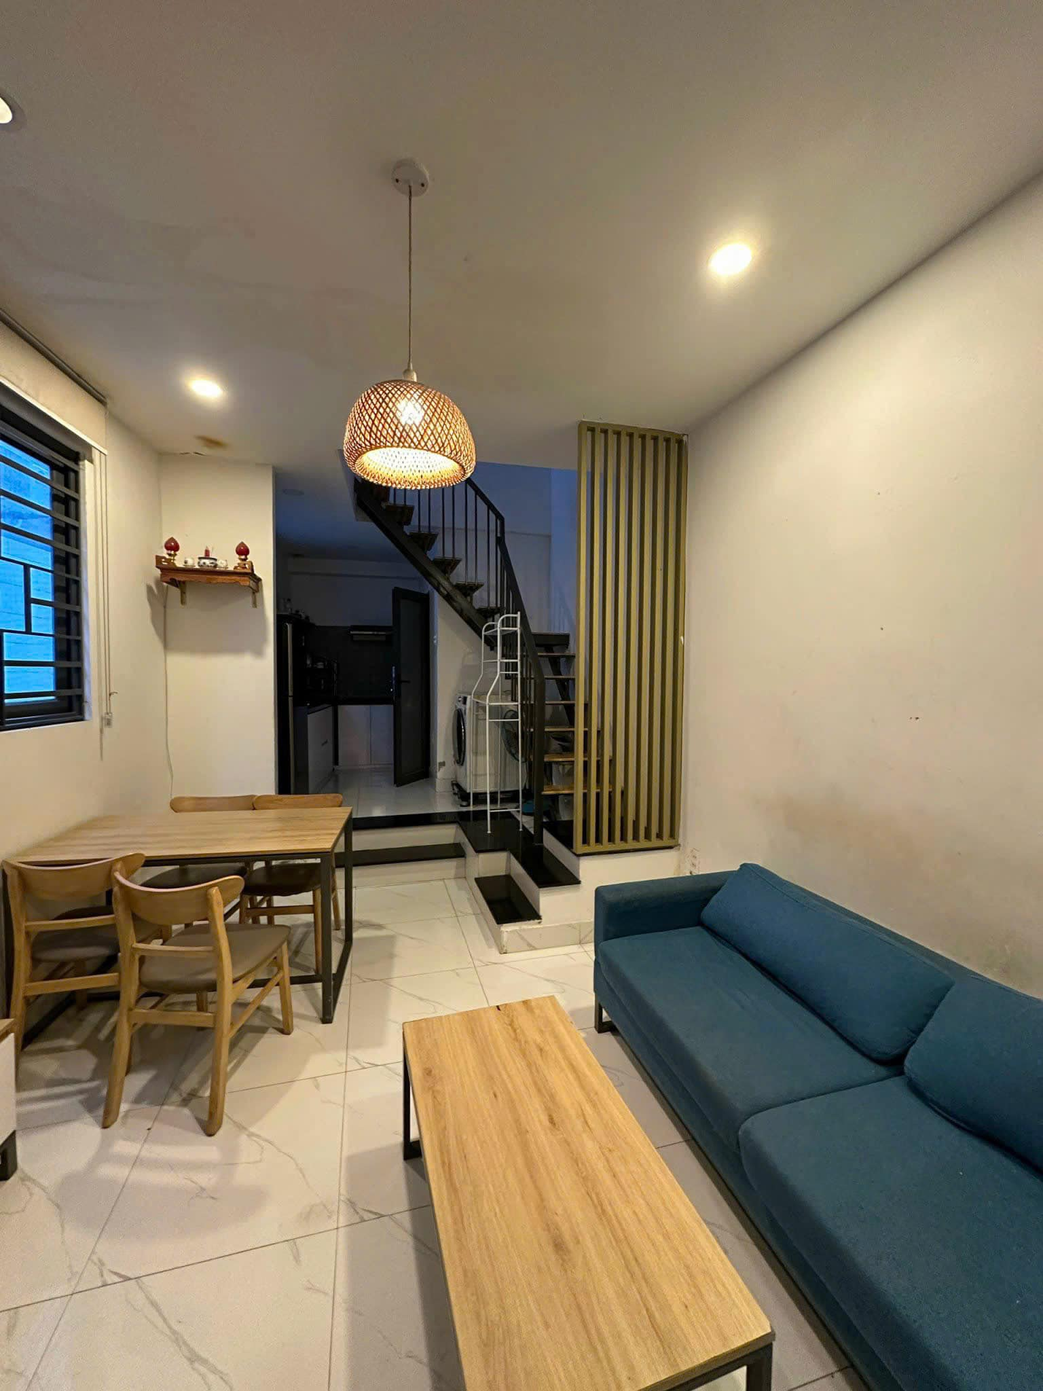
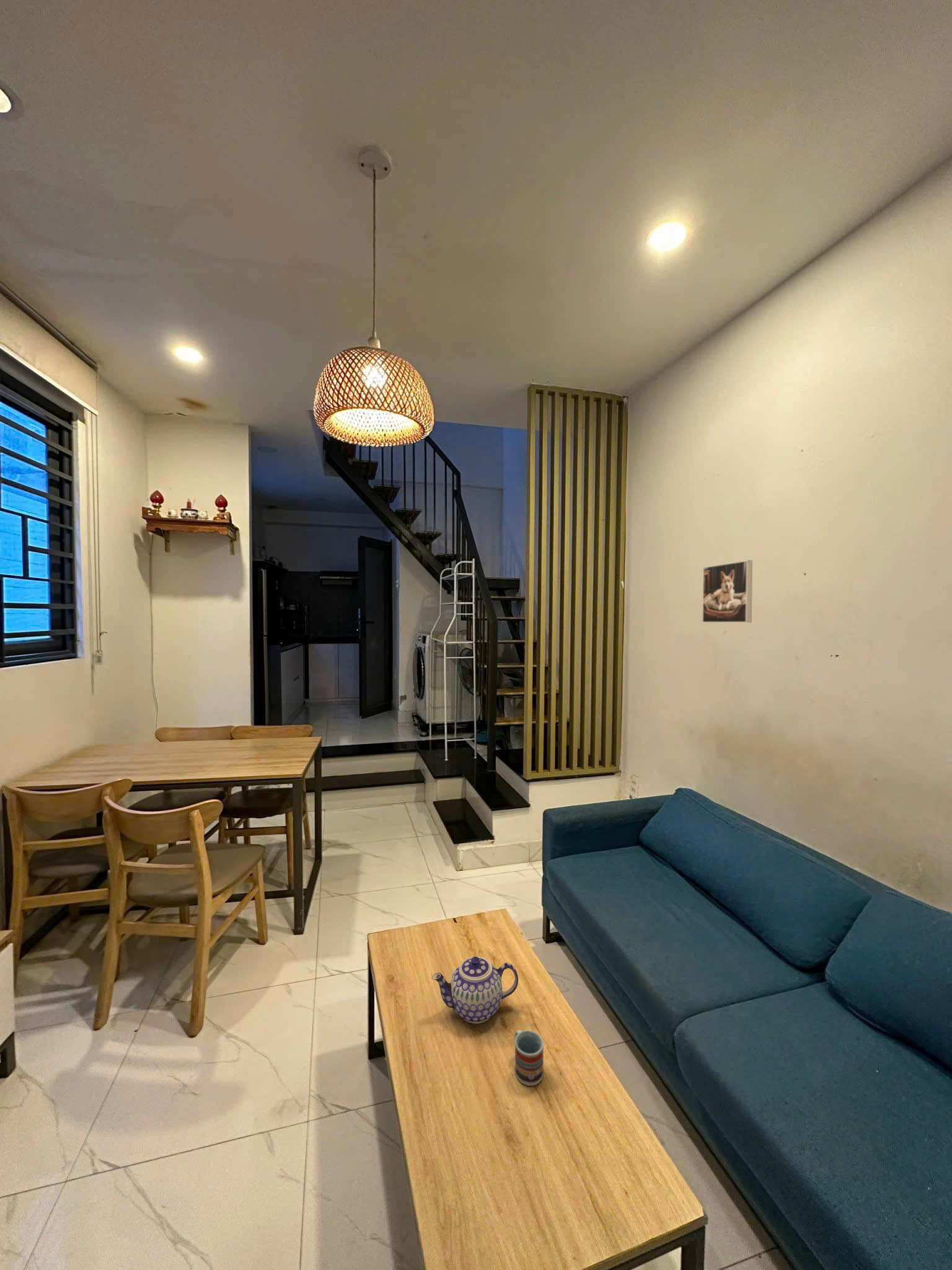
+ teapot (475, 984)
+ cup (526, 1053)
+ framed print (726, 593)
